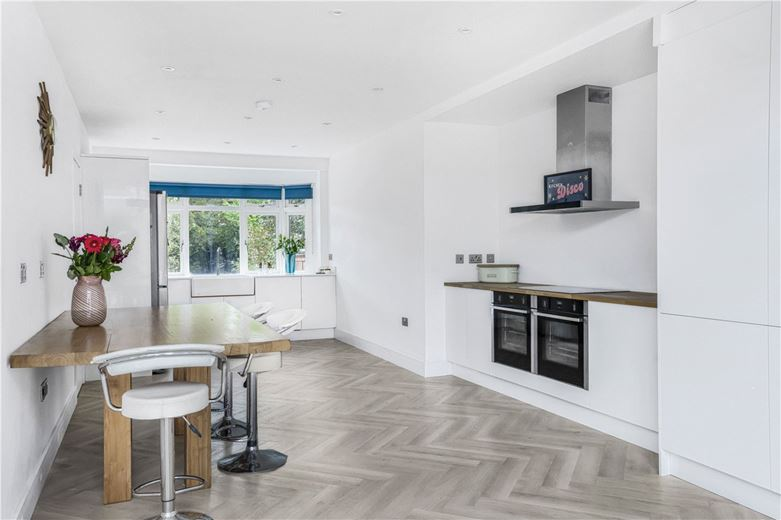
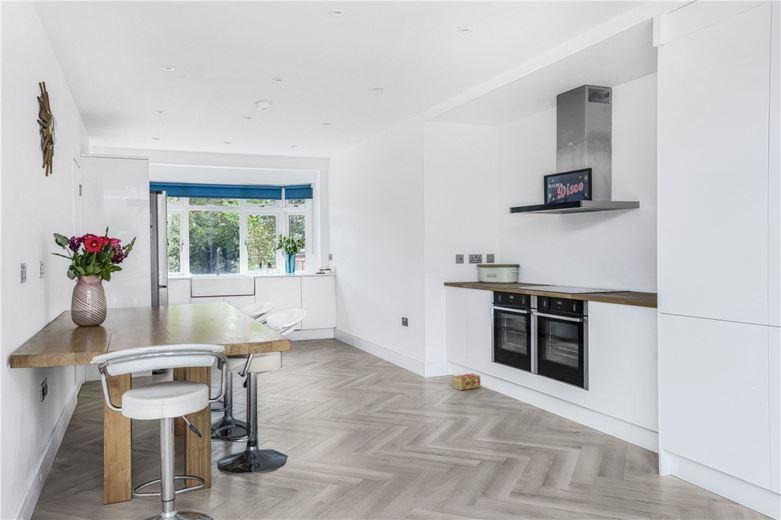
+ cardboard box (466, 381)
